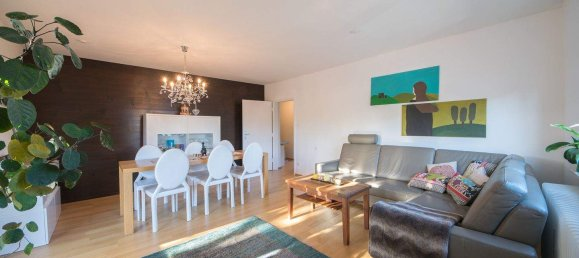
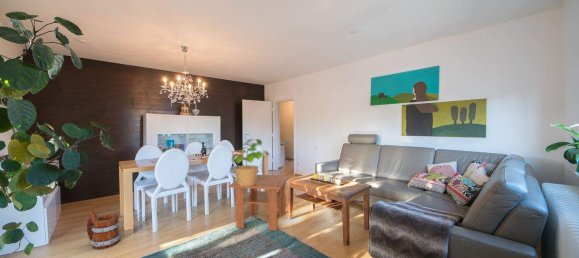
+ potted plant (253, 159)
+ coffee table (262, 200)
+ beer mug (102, 227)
